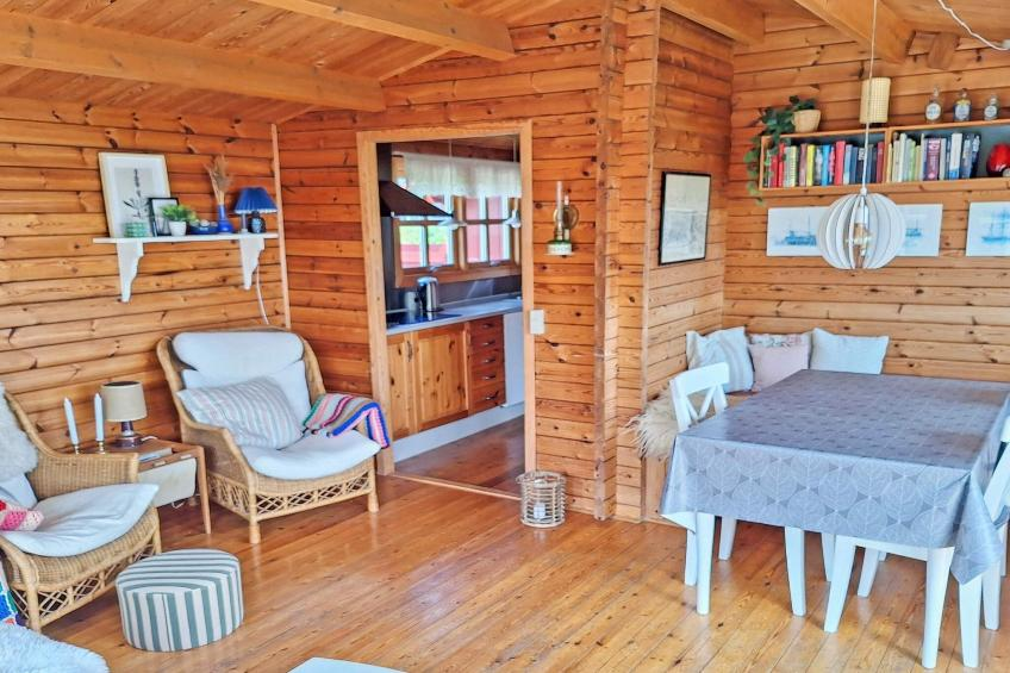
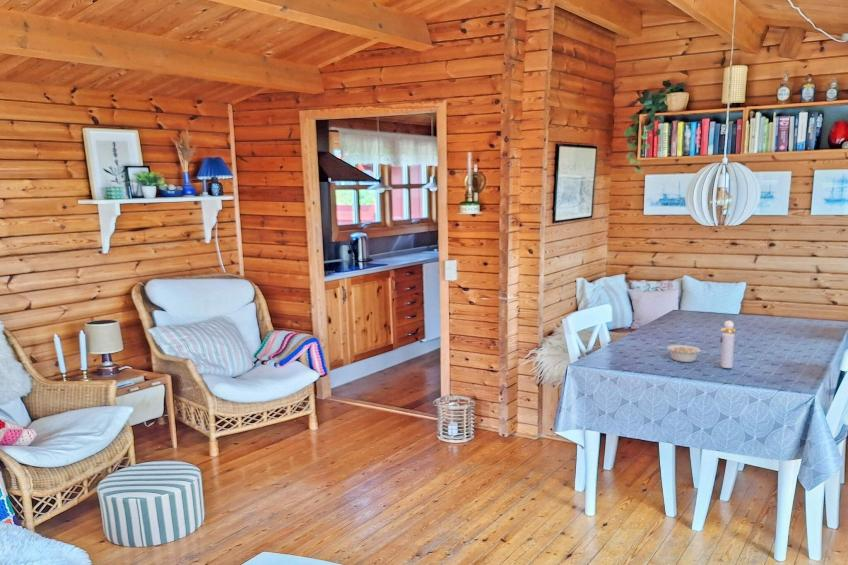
+ perfume bottle (727, 344)
+ legume (684, 353)
